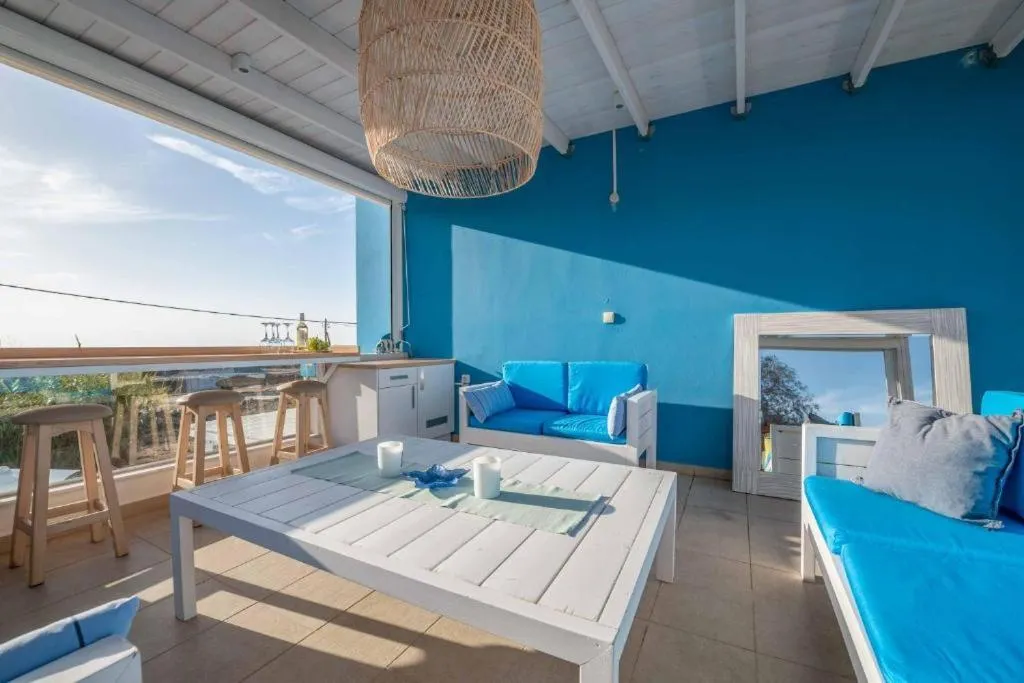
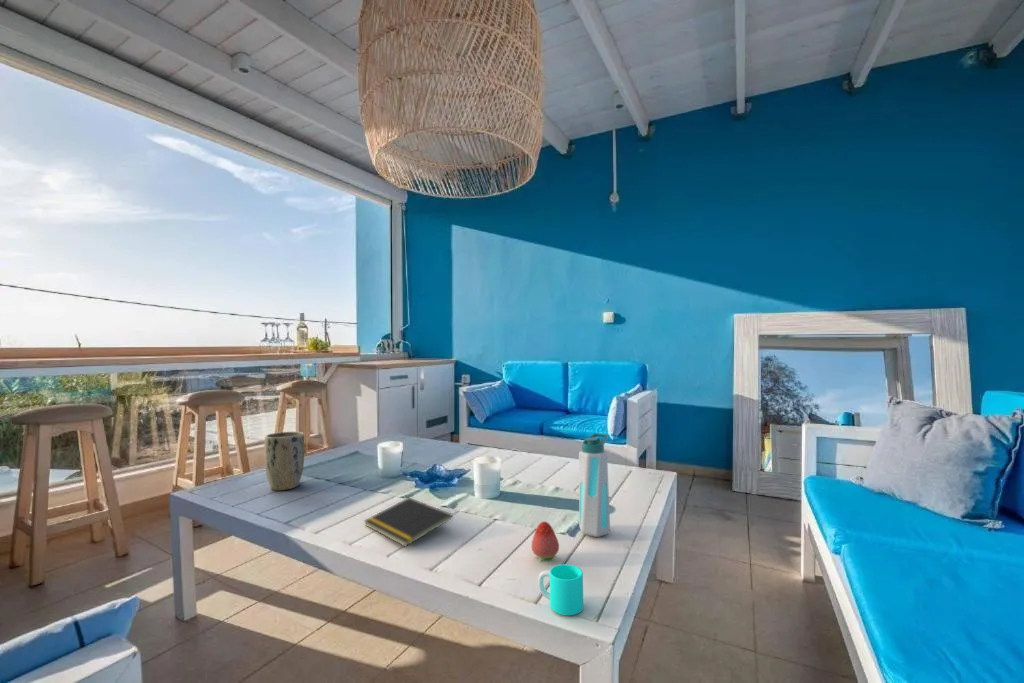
+ cup (560, 587)
+ fruit (545, 540)
+ plant pot (284, 460)
+ water bottle (594, 483)
+ notepad (407, 519)
